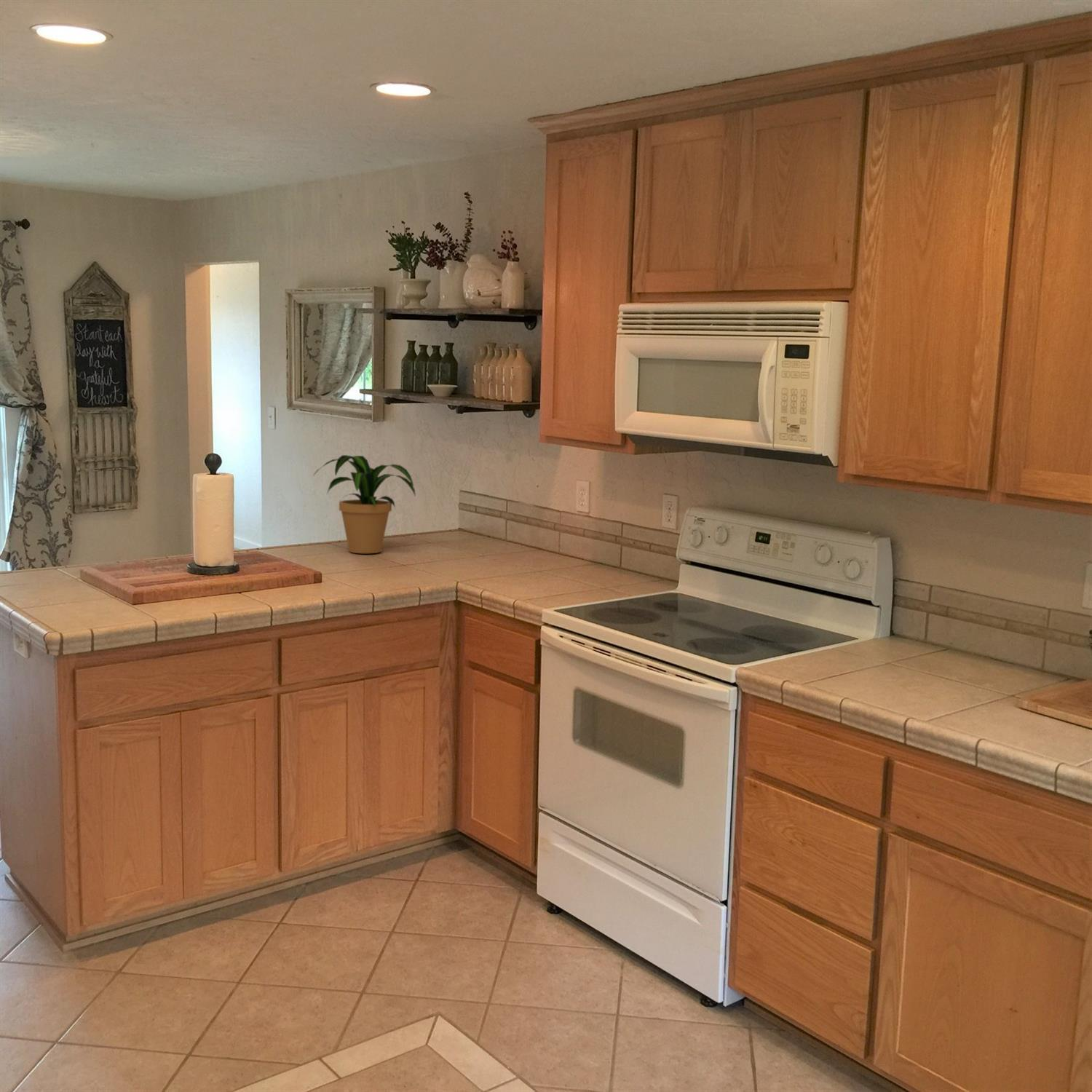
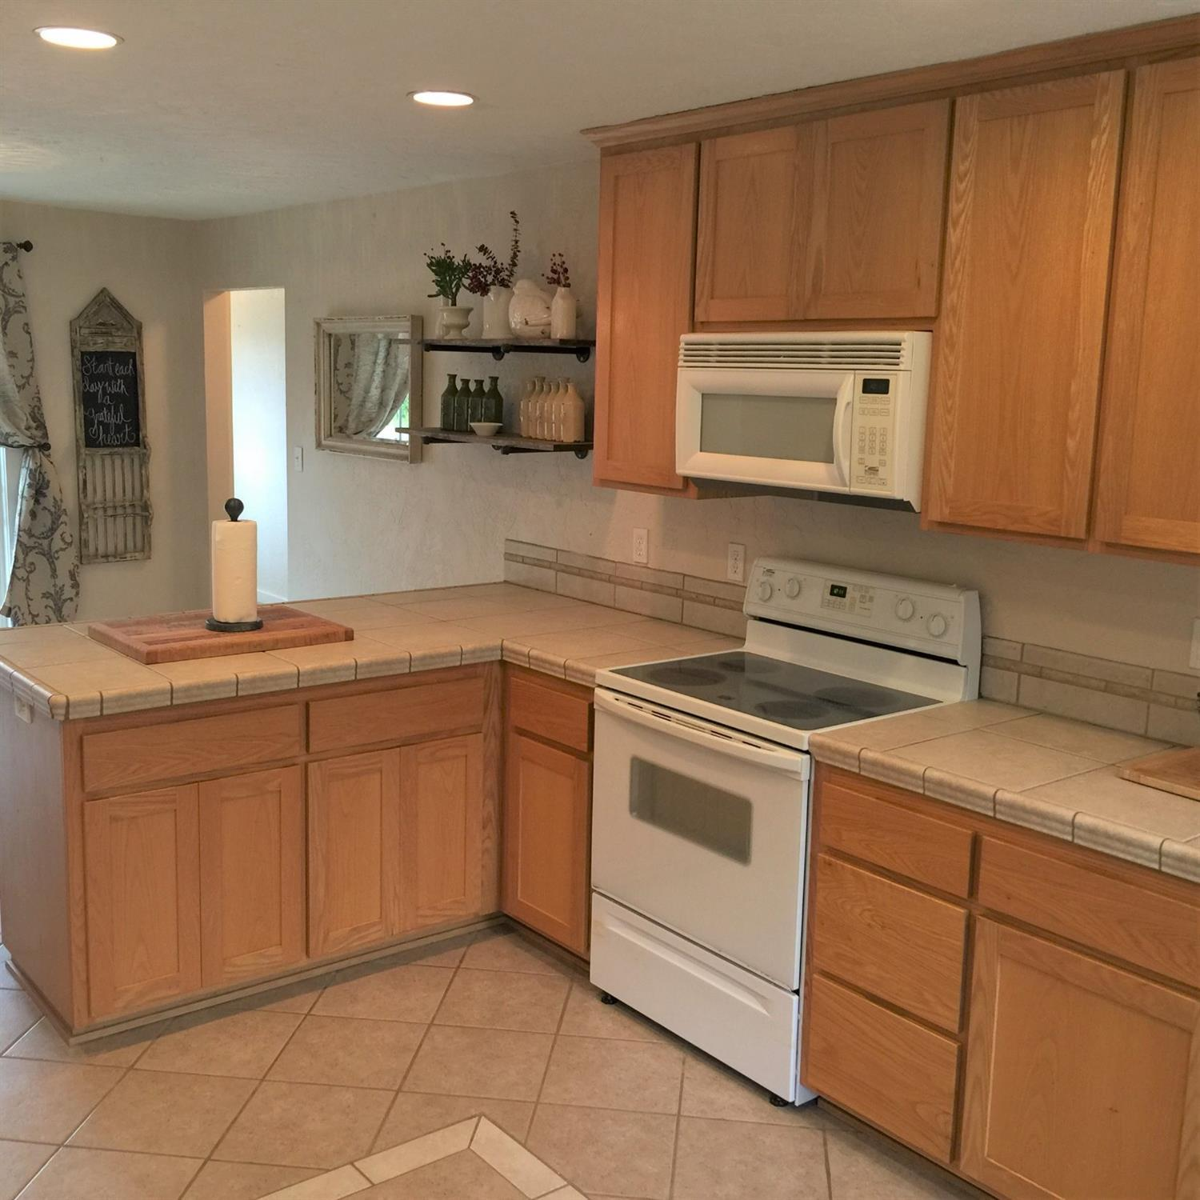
- potted plant (364, 504)
